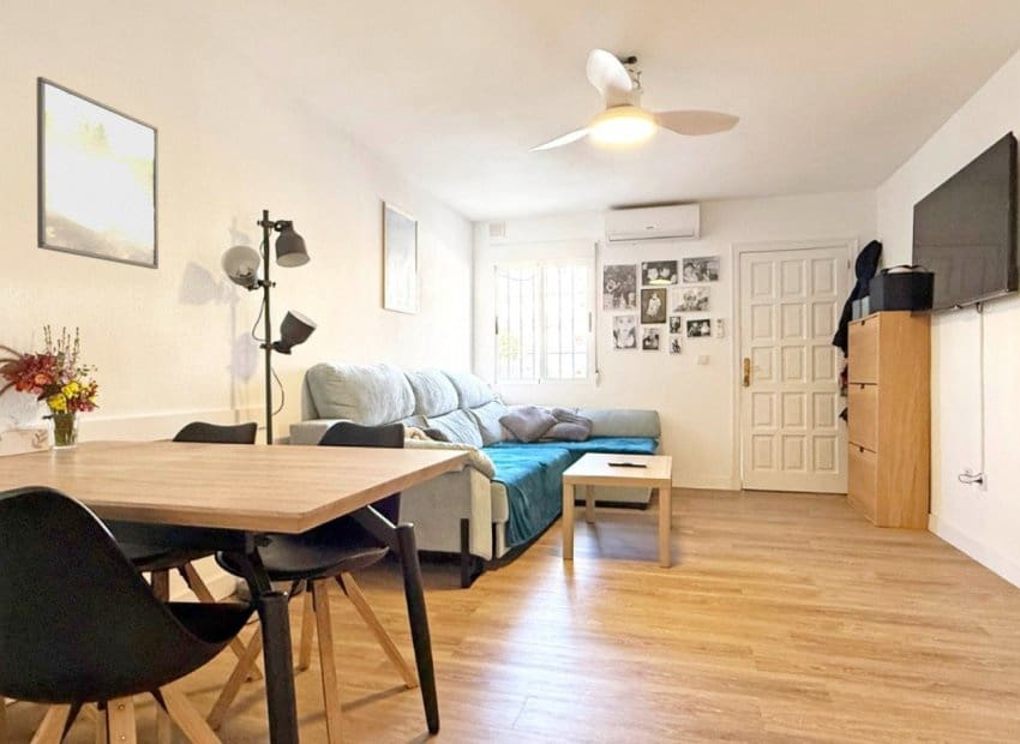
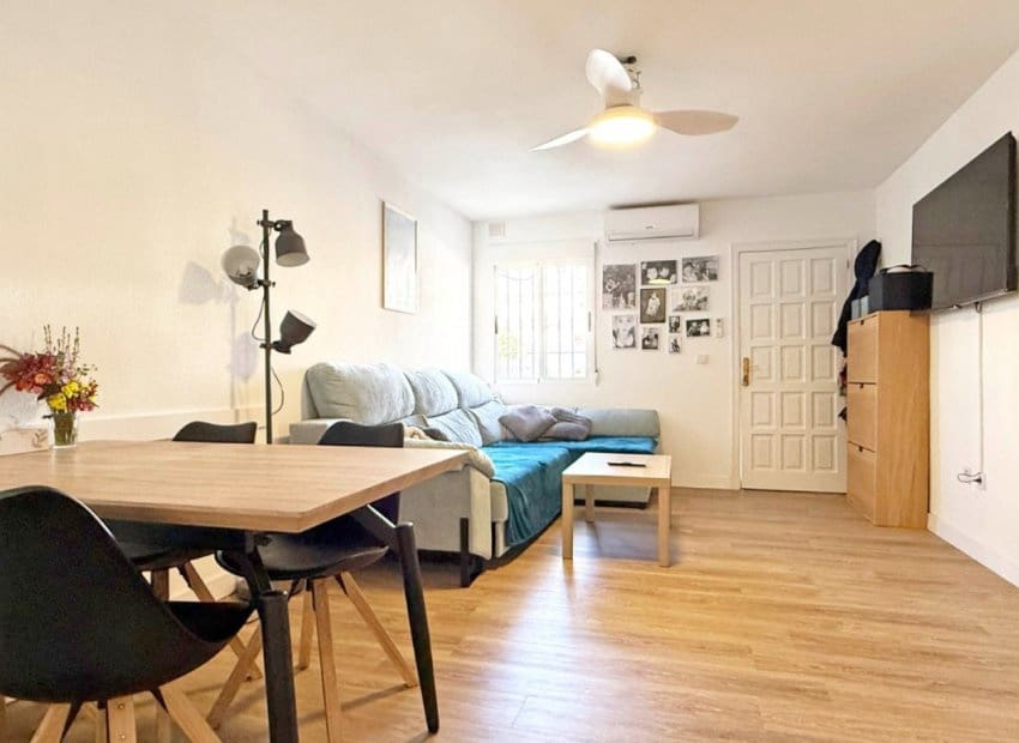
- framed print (103, 181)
